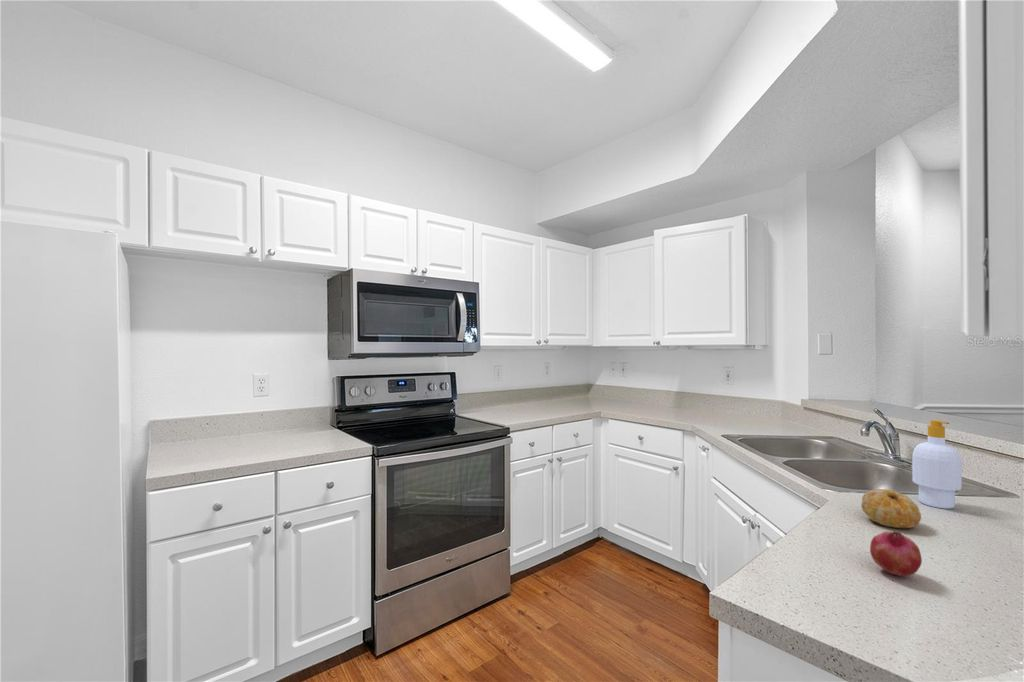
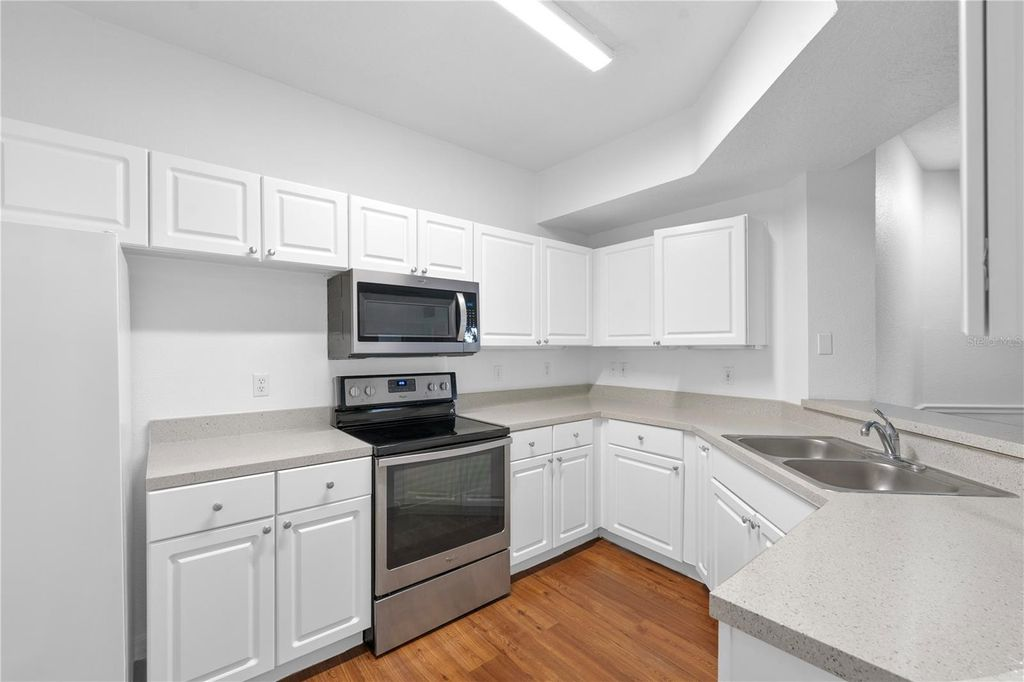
- fruit (895, 550)
- fruit (889, 507)
- soap bottle (936, 462)
